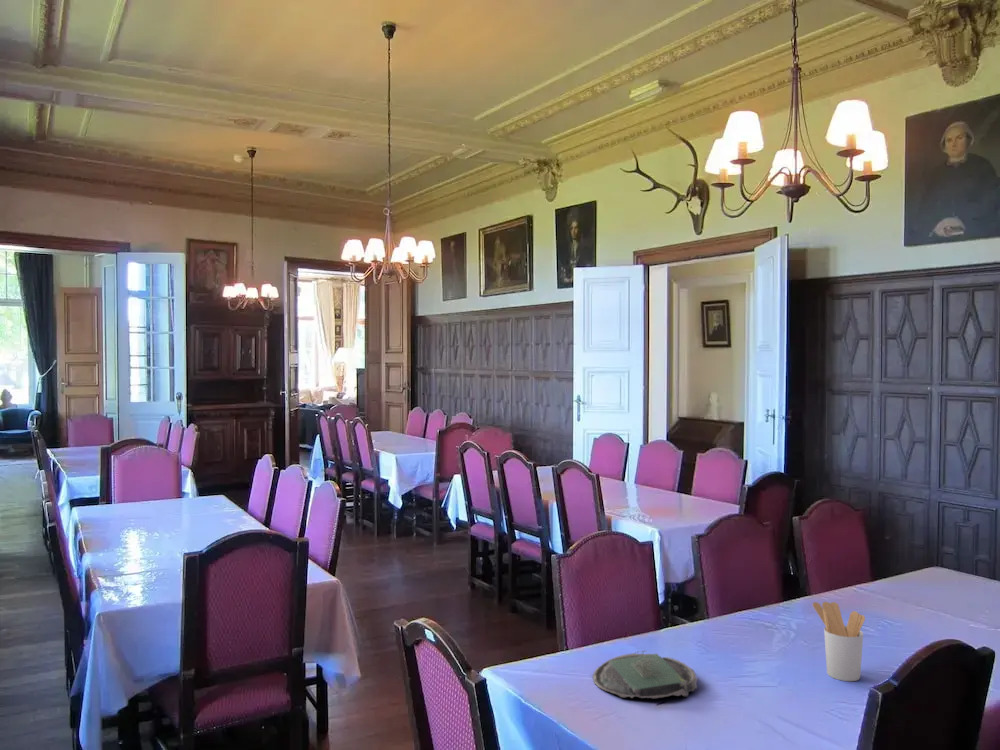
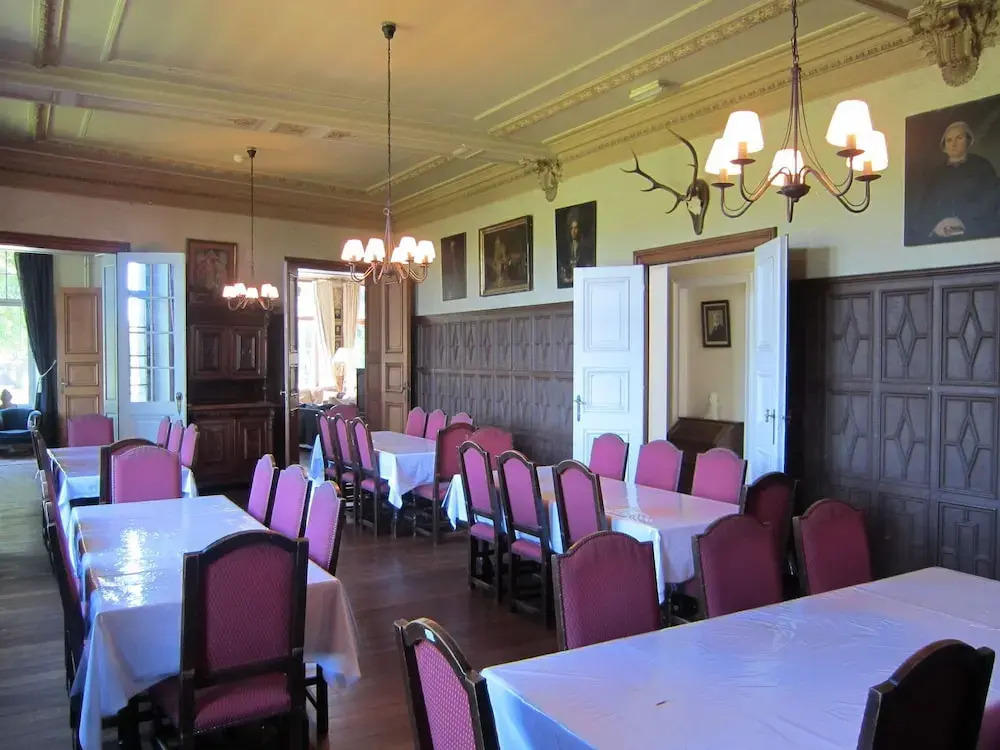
- plate (643, 666)
- utensil holder (837, 638)
